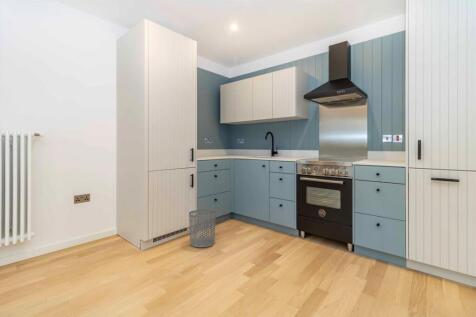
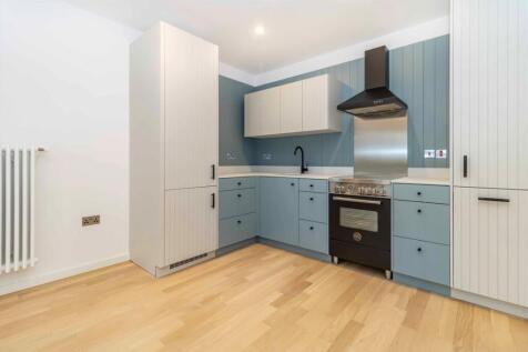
- waste bin (202, 227)
